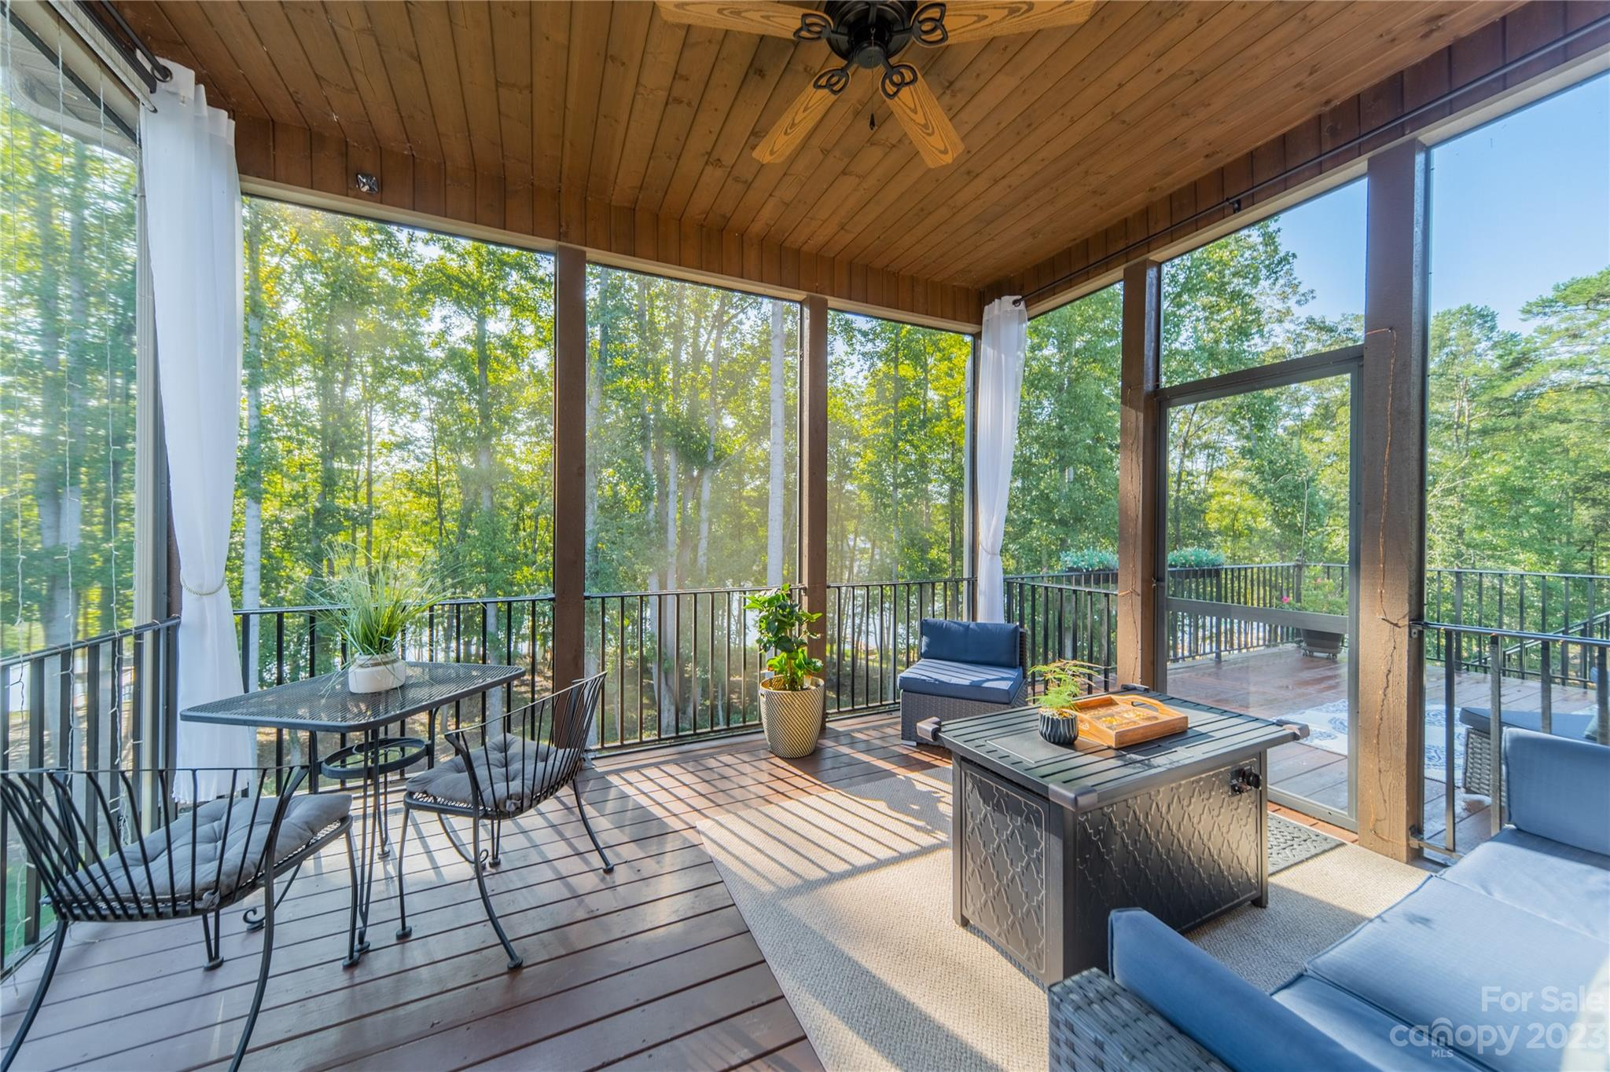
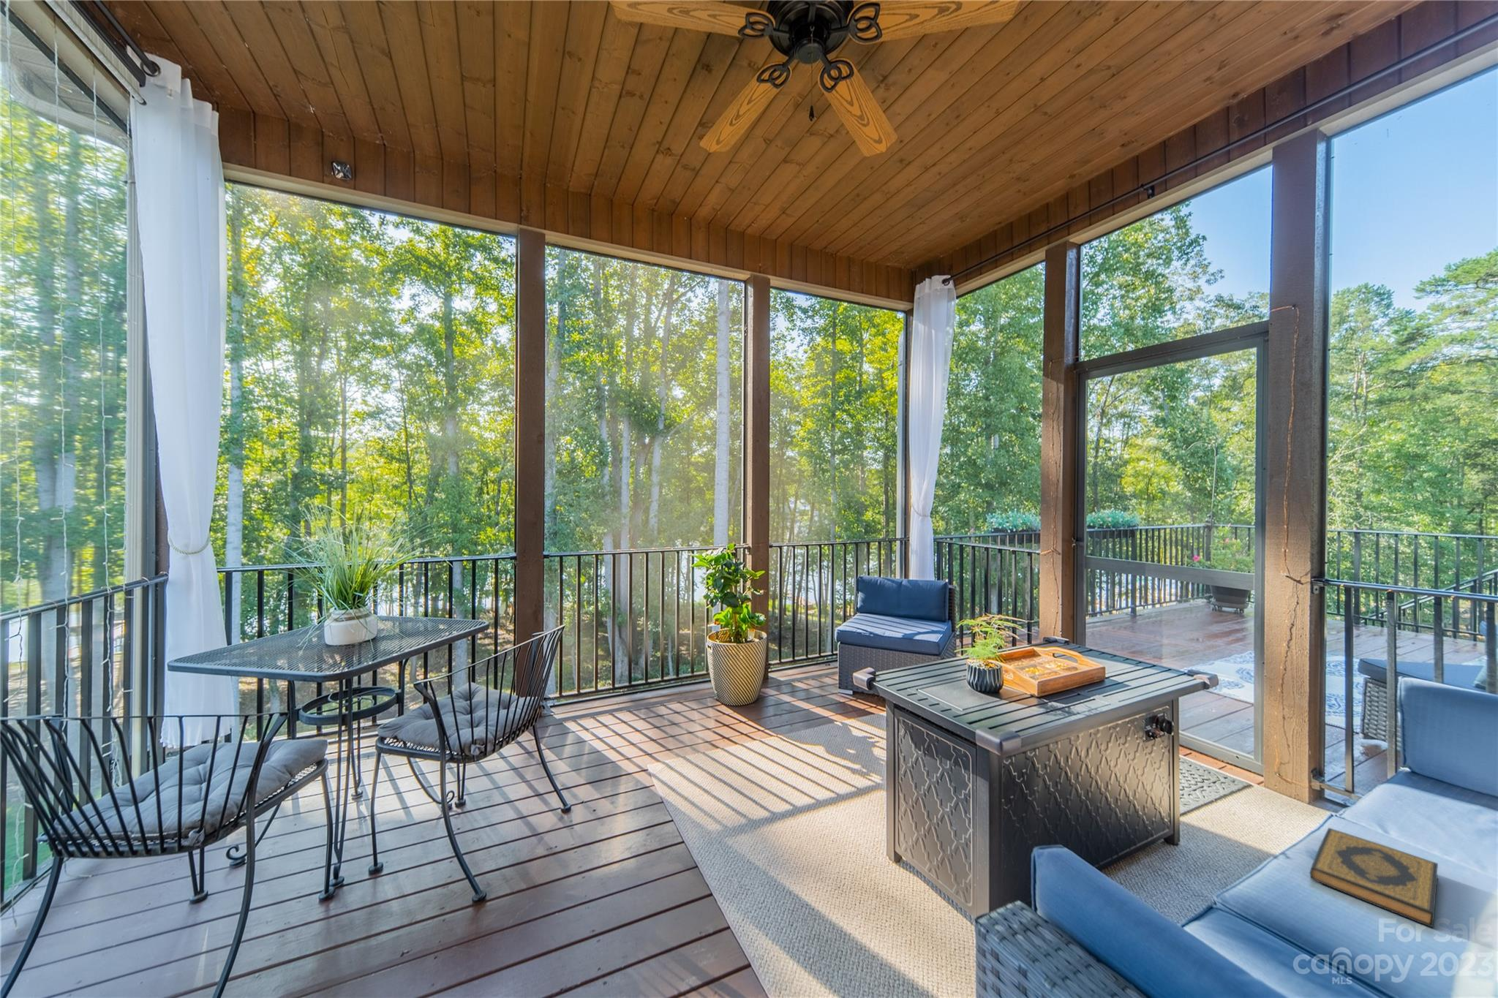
+ hardback book (1373, 871)
